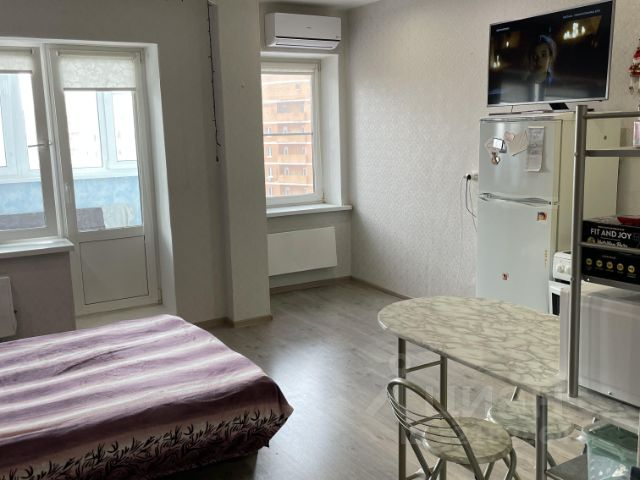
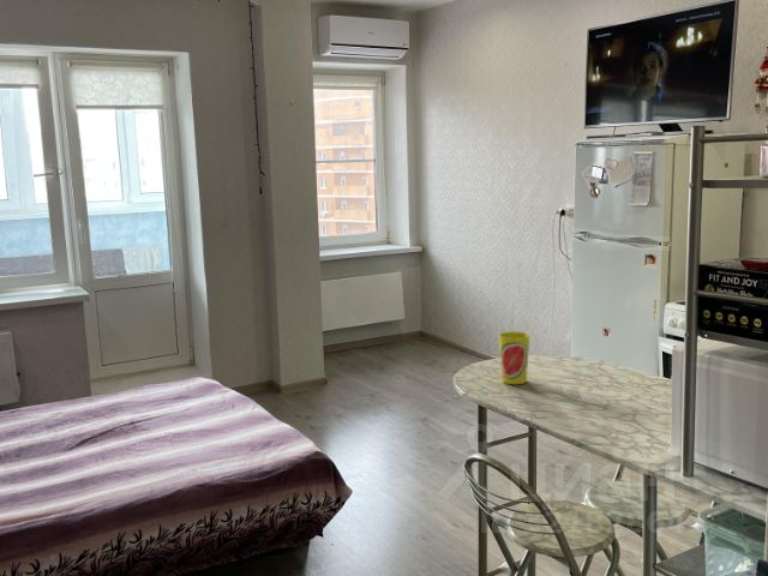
+ cup (514, 358)
